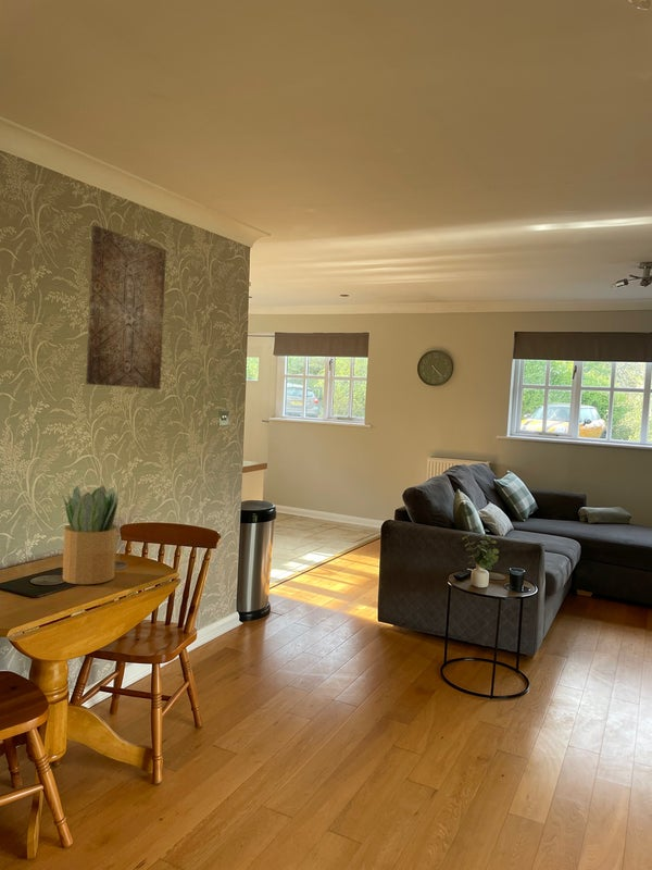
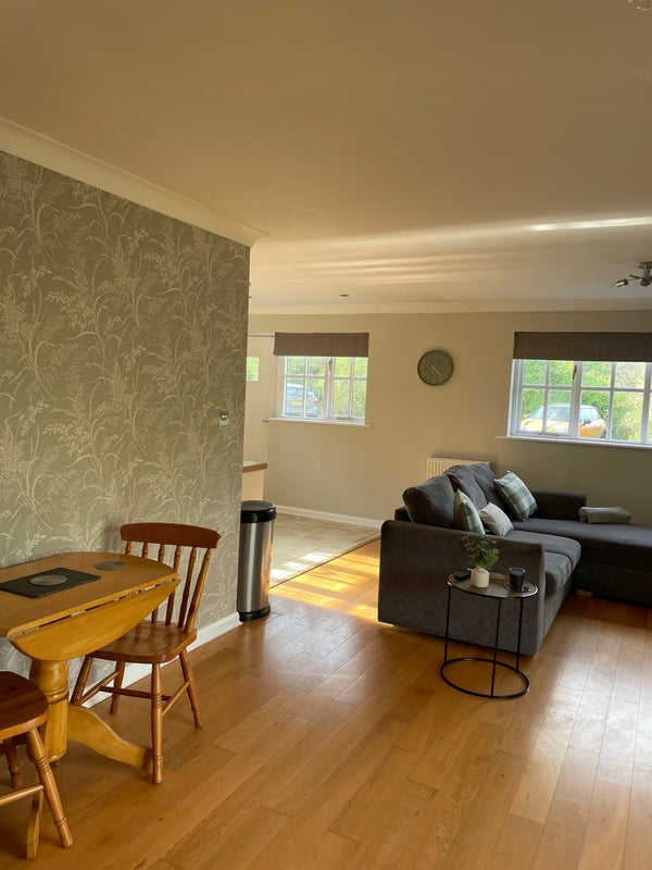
- potted plant (92, 532)
- wall art (128, 312)
